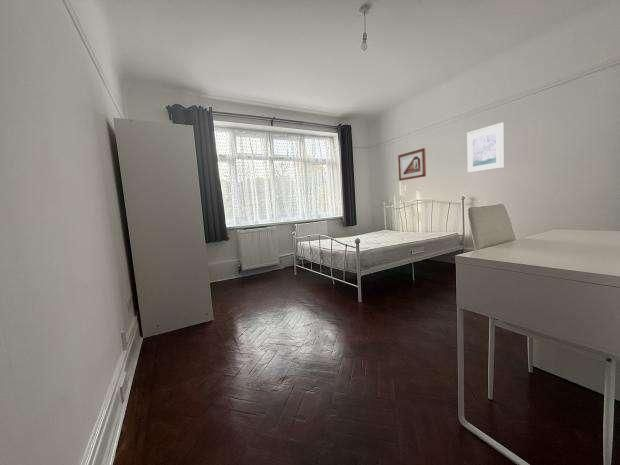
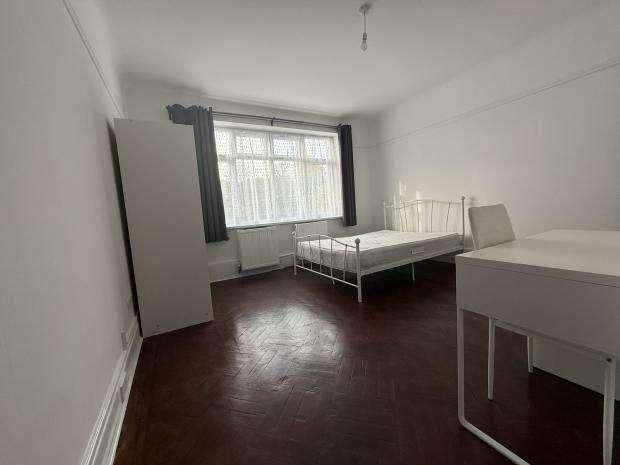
- picture frame (411, 165)
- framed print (484, 149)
